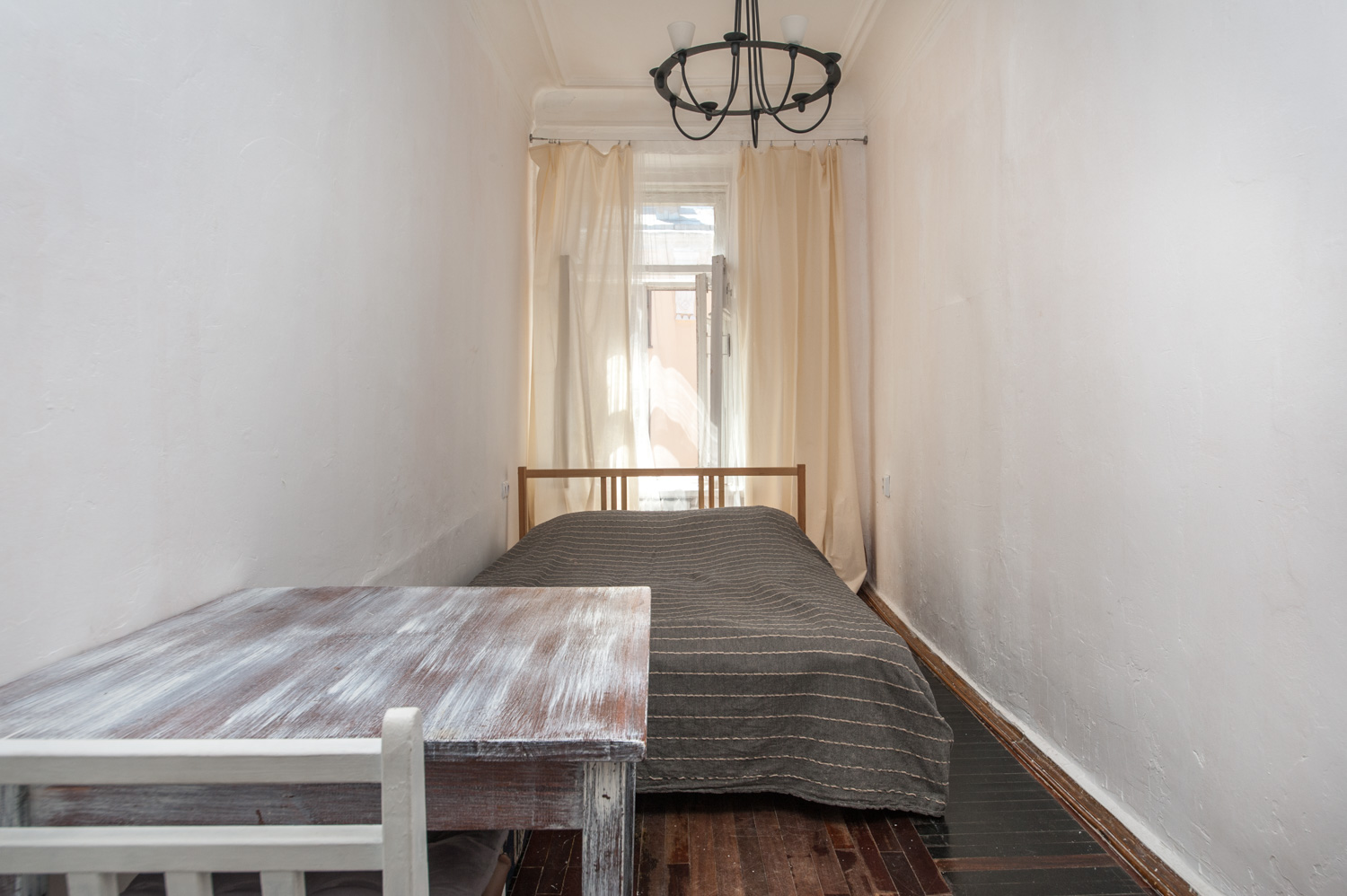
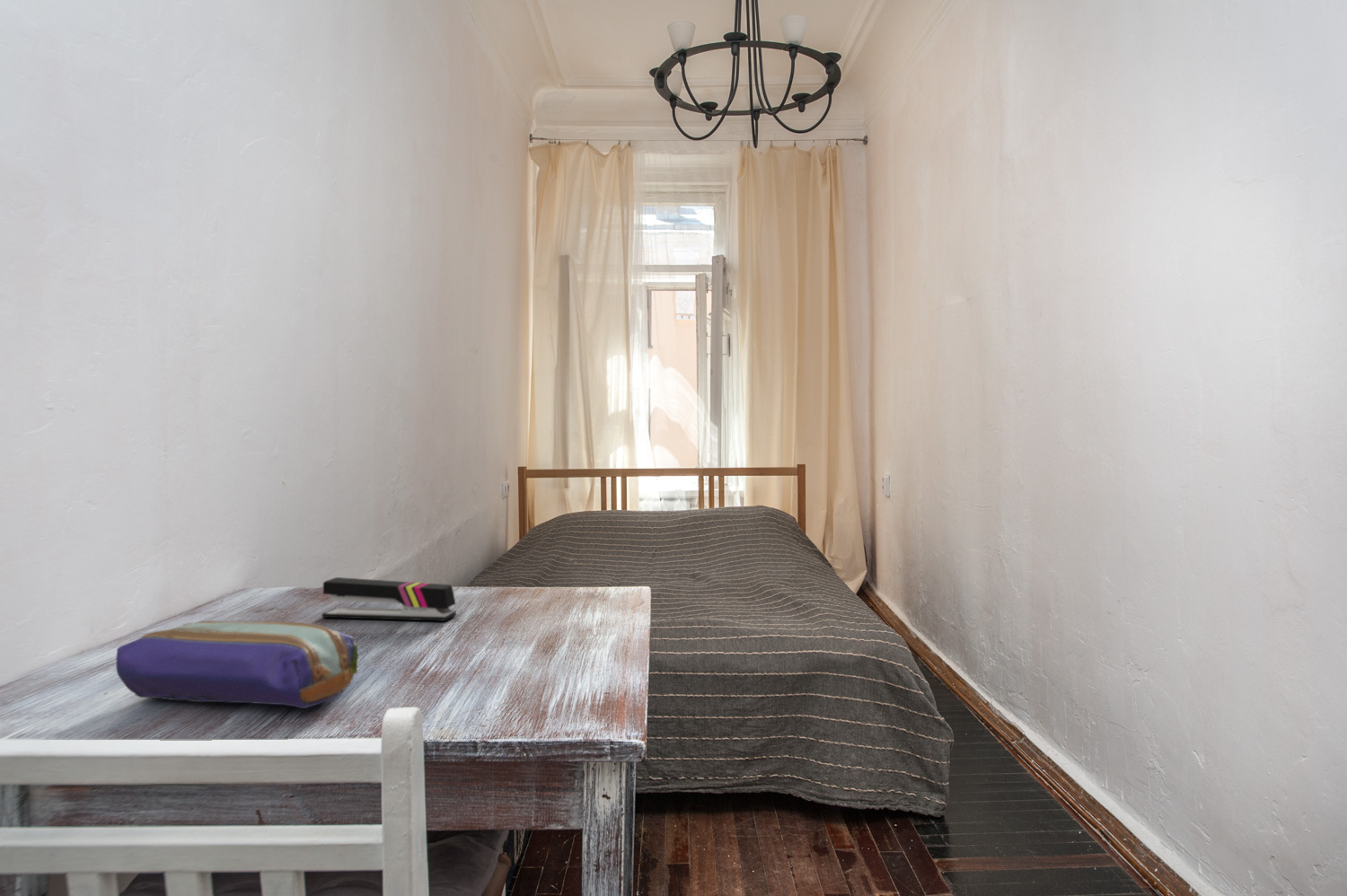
+ stapler (388, 598)
+ pencil case (240, 663)
